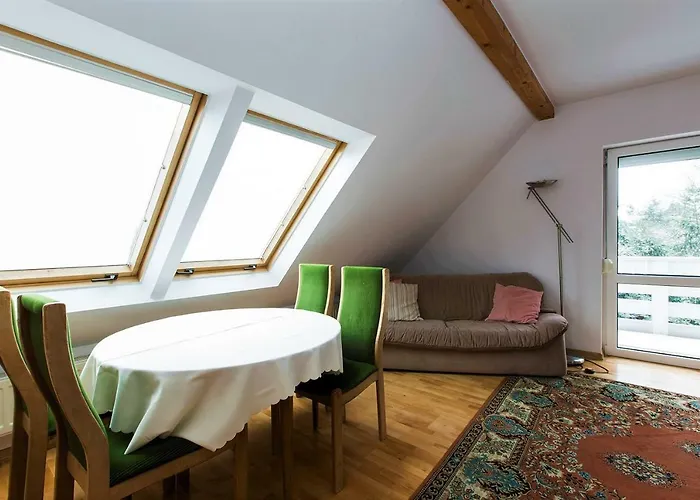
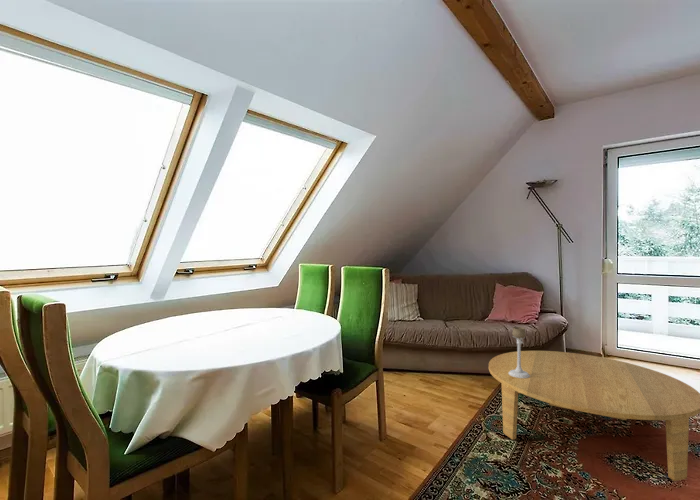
+ candle holder (519, 351)
+ coffee table (581, 400)
